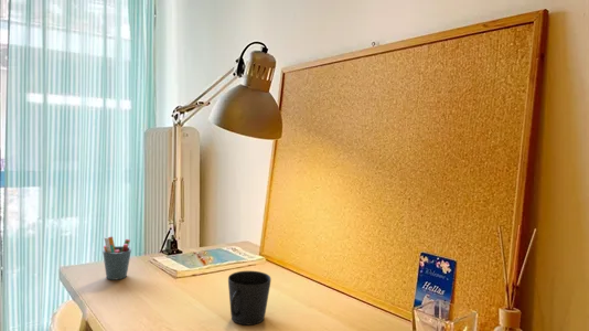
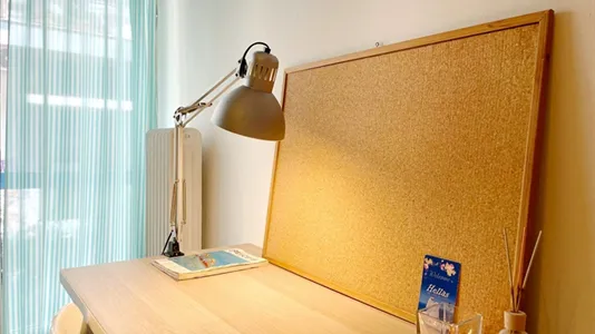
- cup (246, 299)
- pen holder (116, 255)
